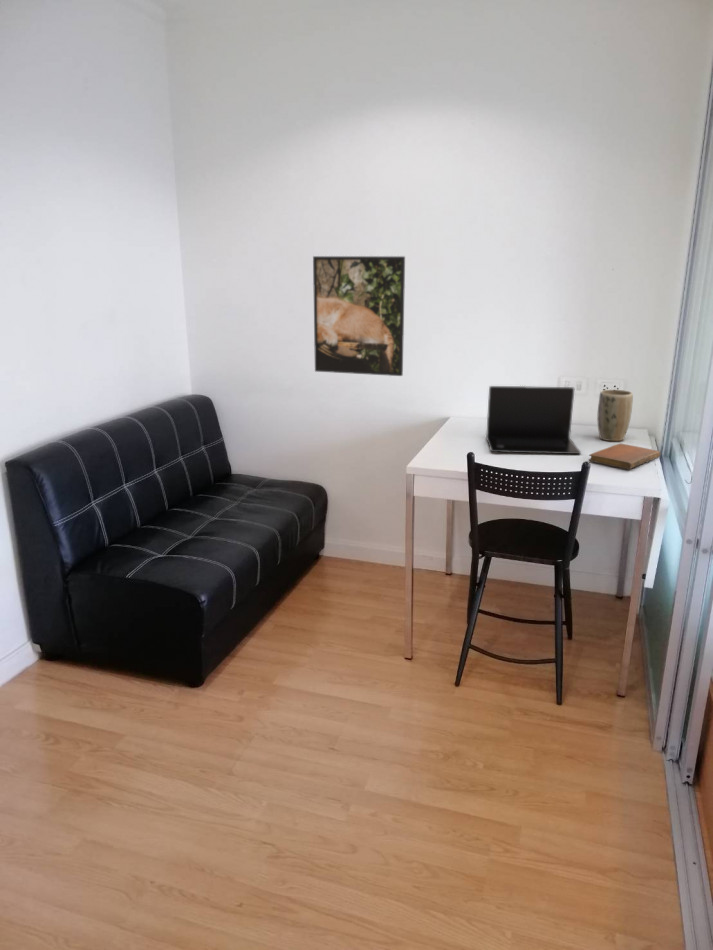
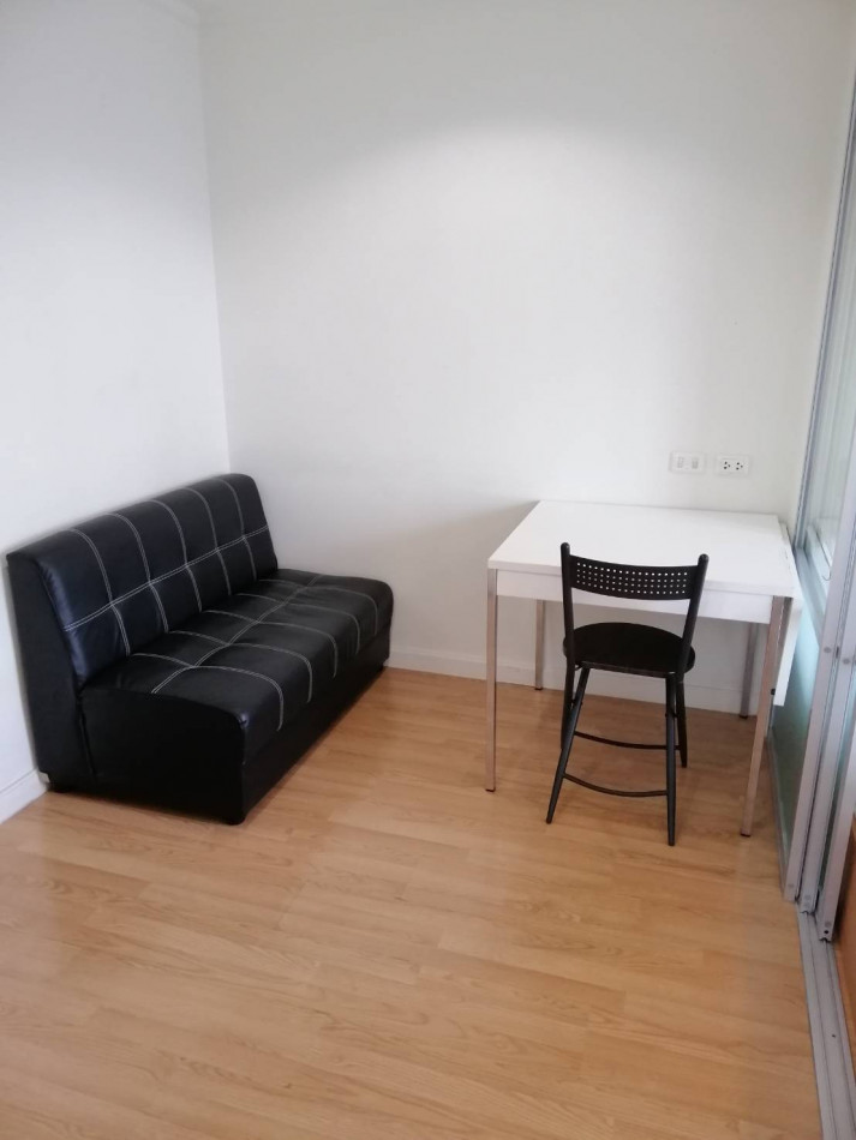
- notebook (624, 455)
- plant pot (614, 415)
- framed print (358, 316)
- laptop (533, 419)
